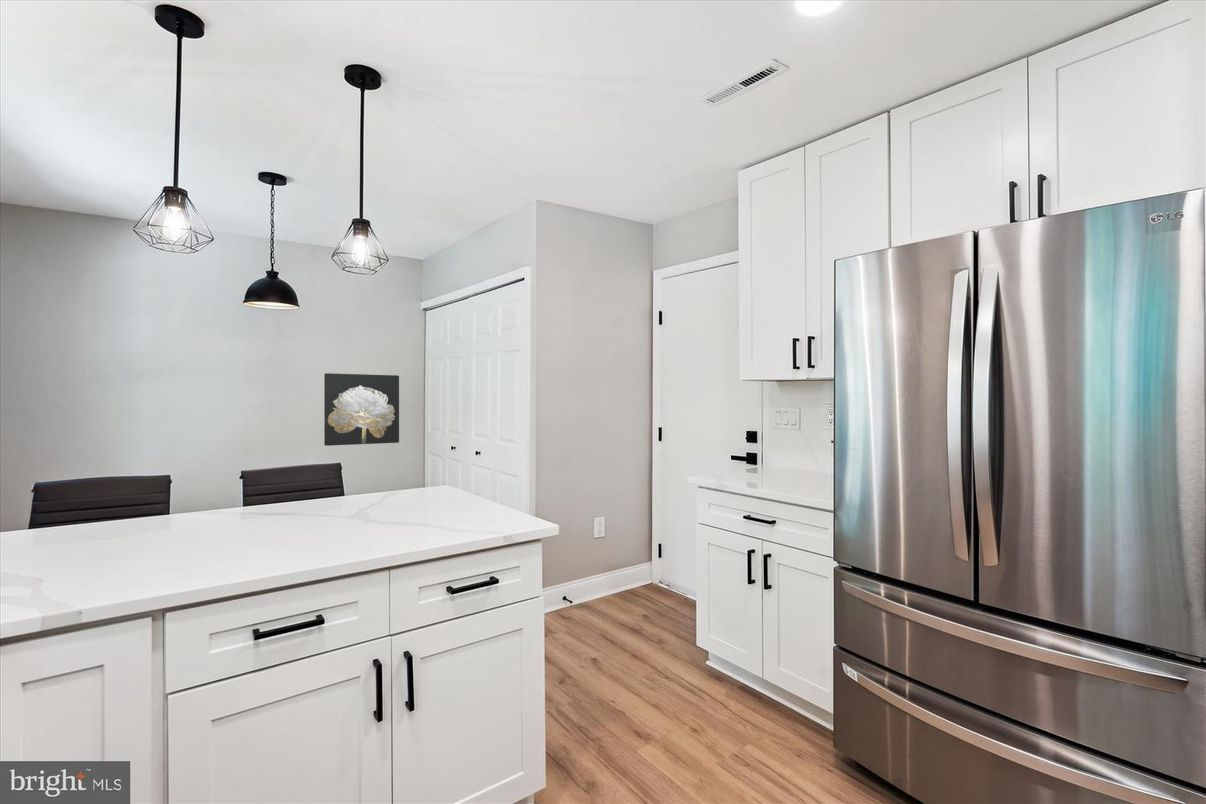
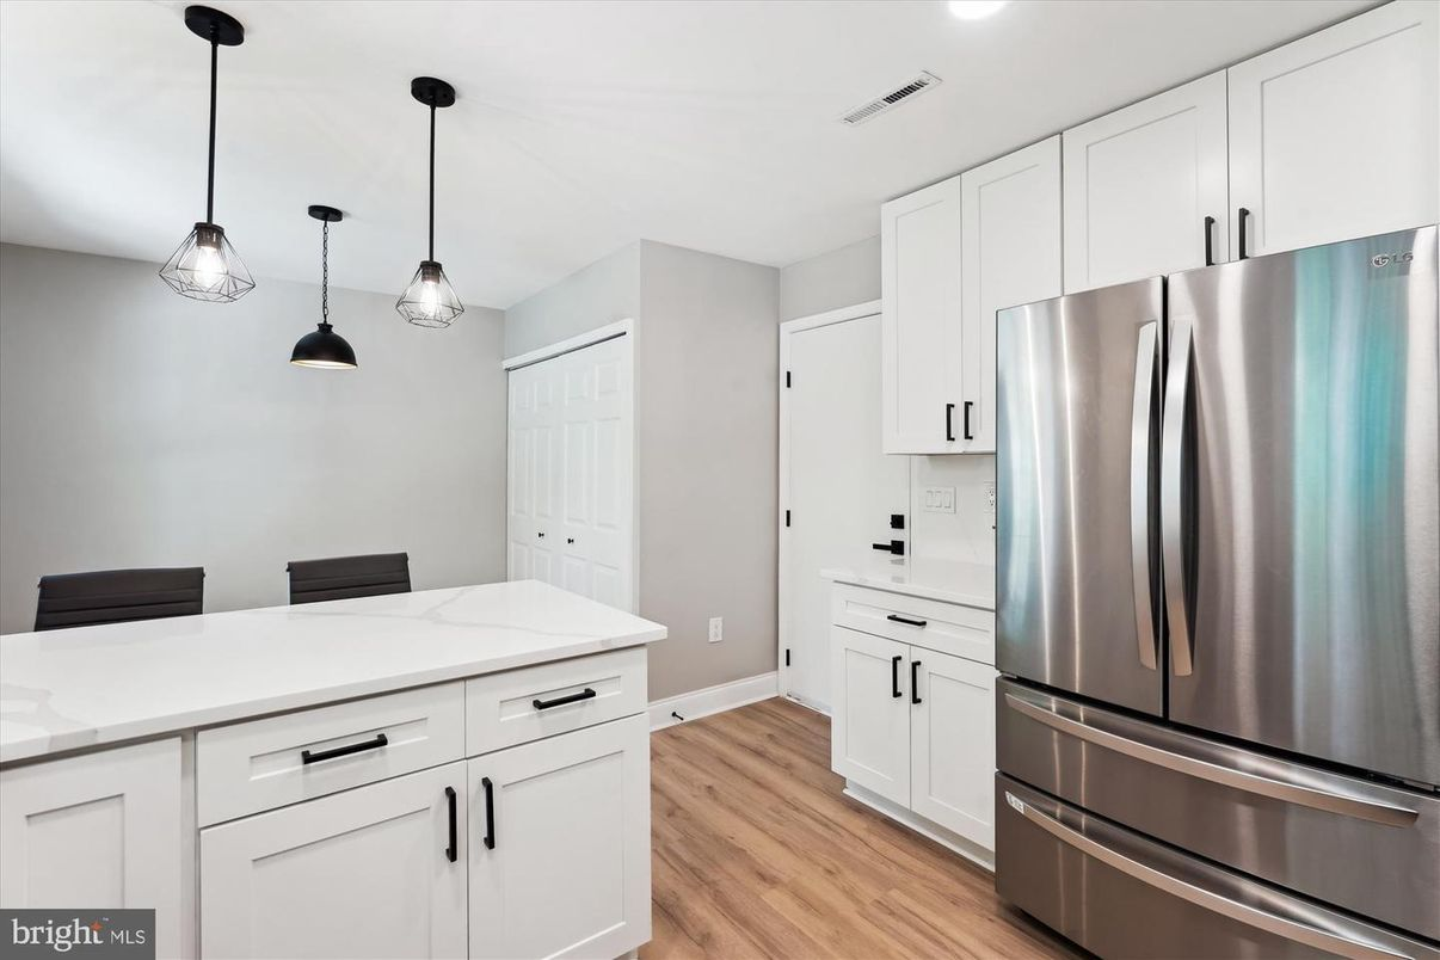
- wall art (362, 409)
